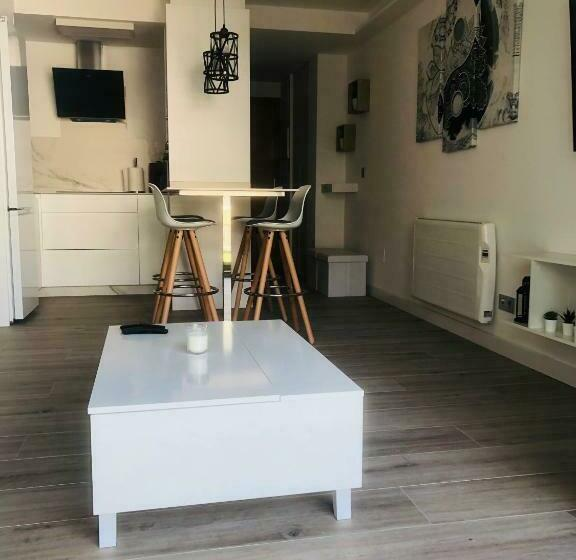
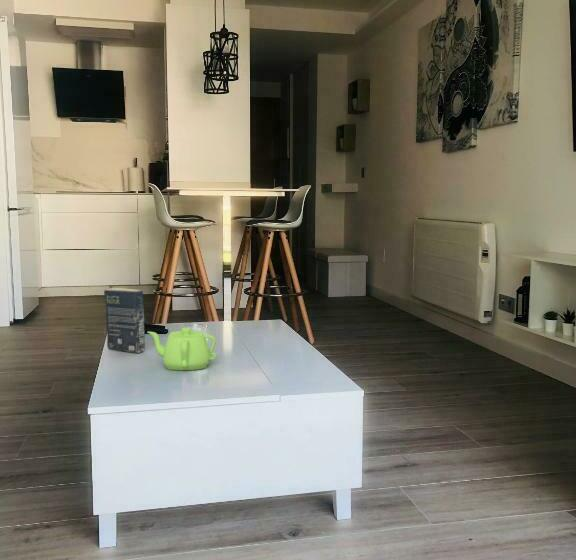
+ book (124, 319)
+ teapot (182, 346)
